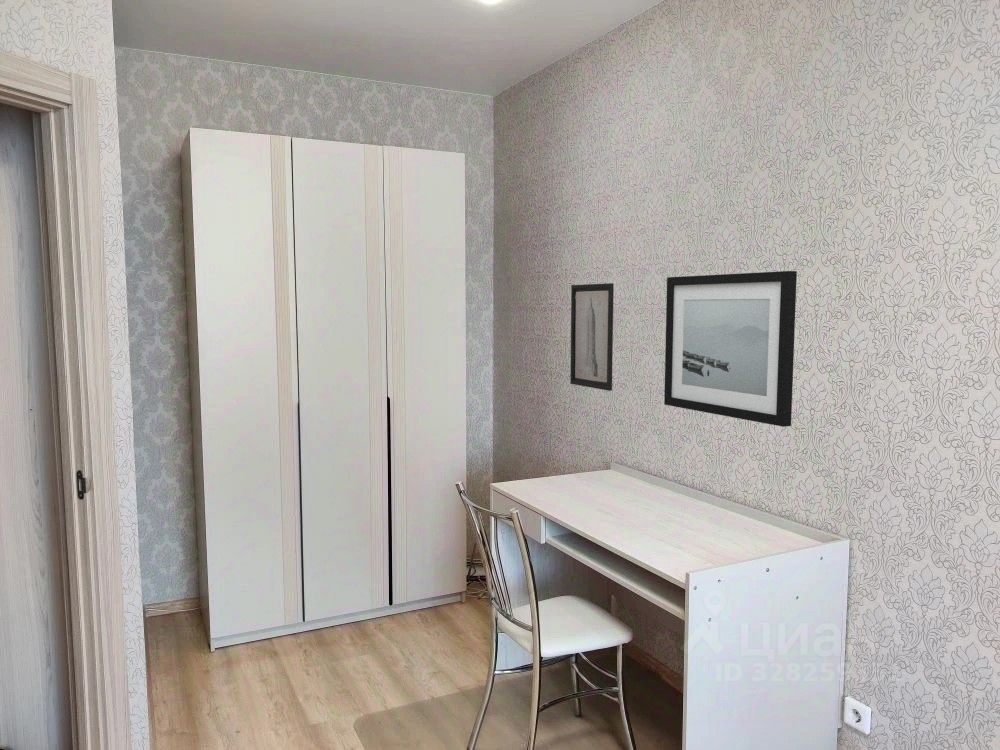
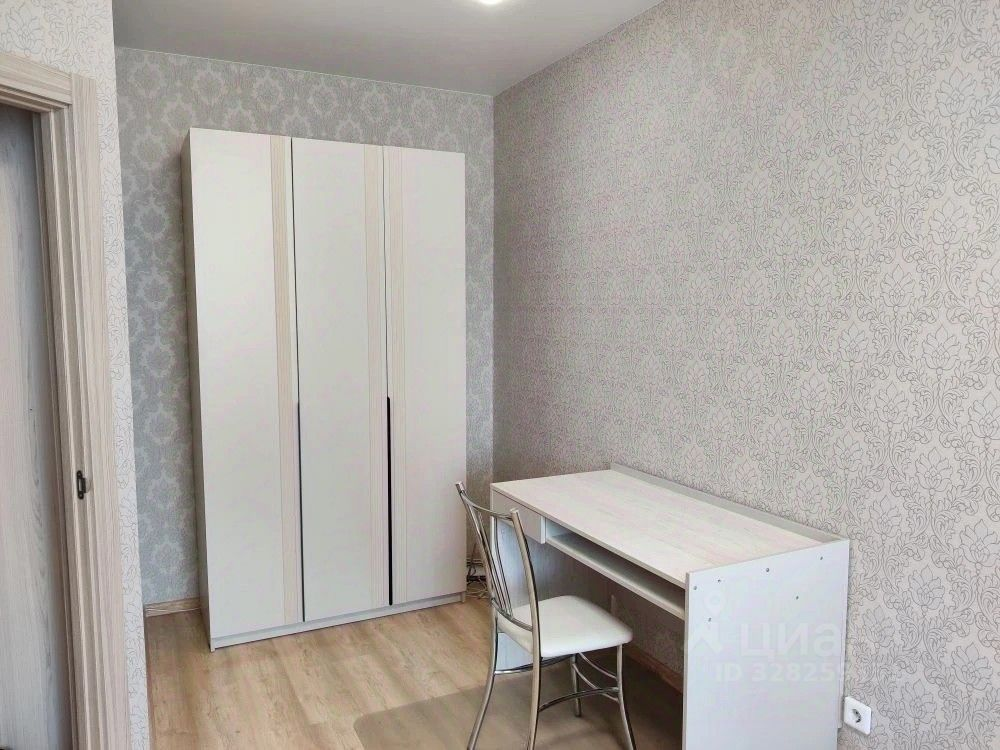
- wall art (590, 336)
- wall art (723, 345)
